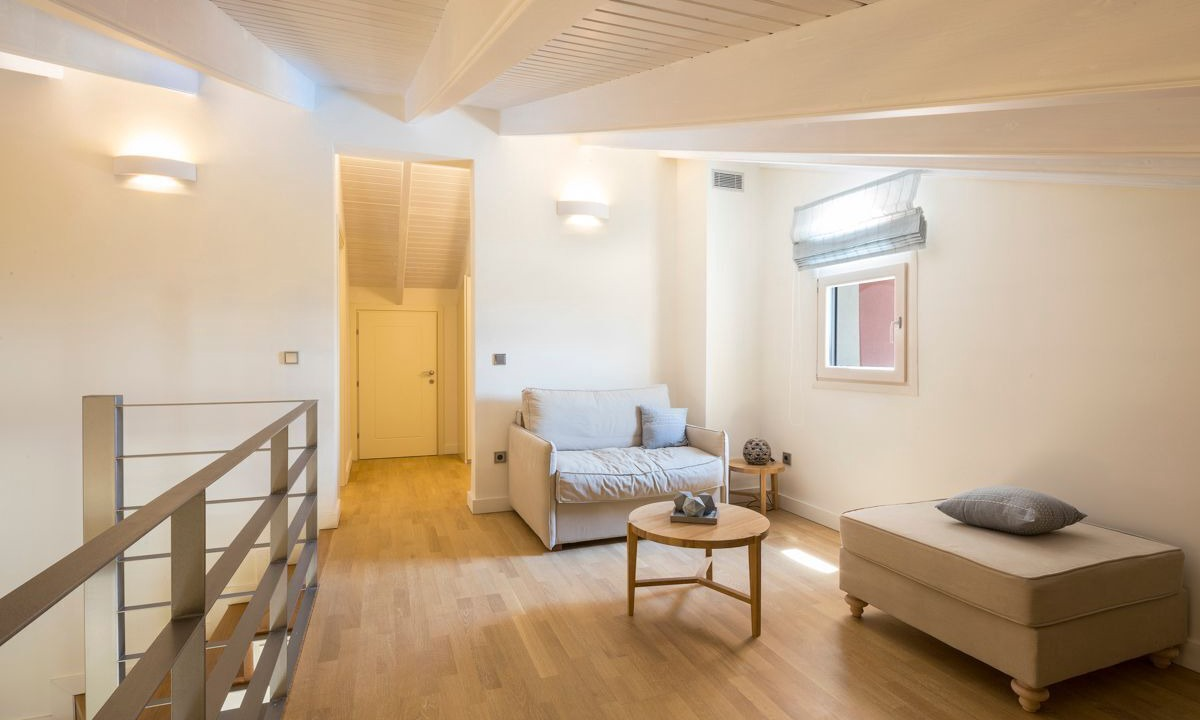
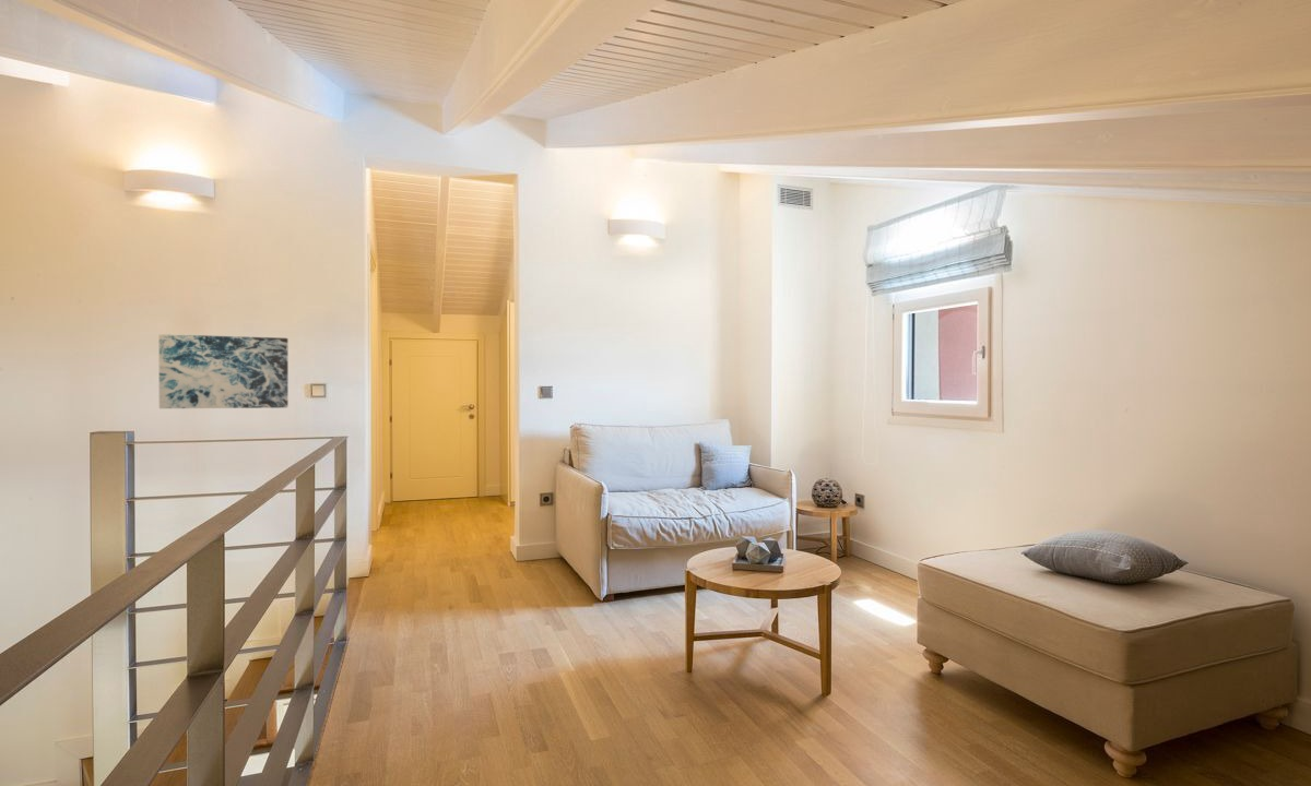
+ wall art (225, 372)
